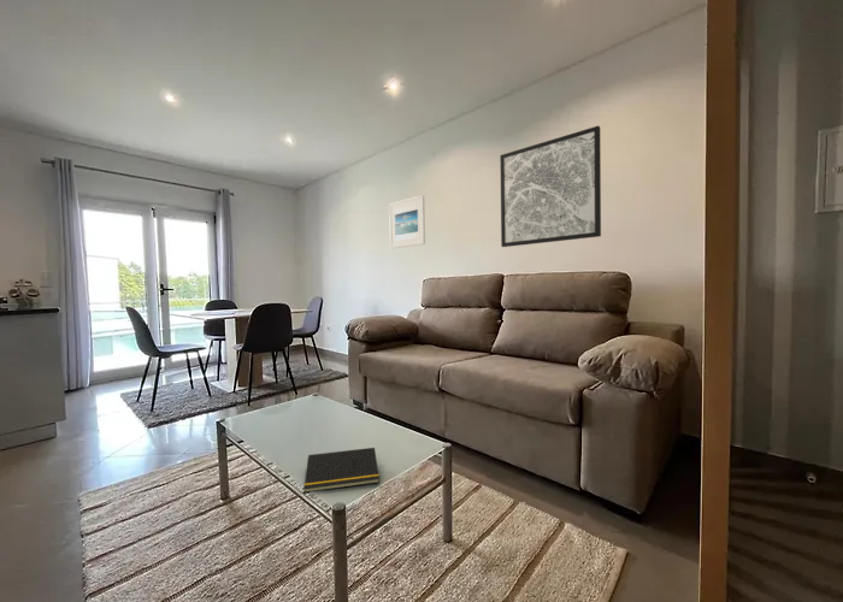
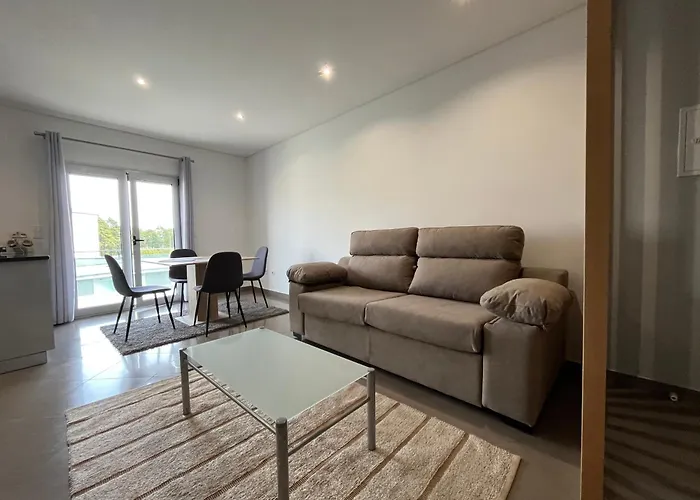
- wall art (546, 191)
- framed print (406, 223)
- notepad (342, 467)
